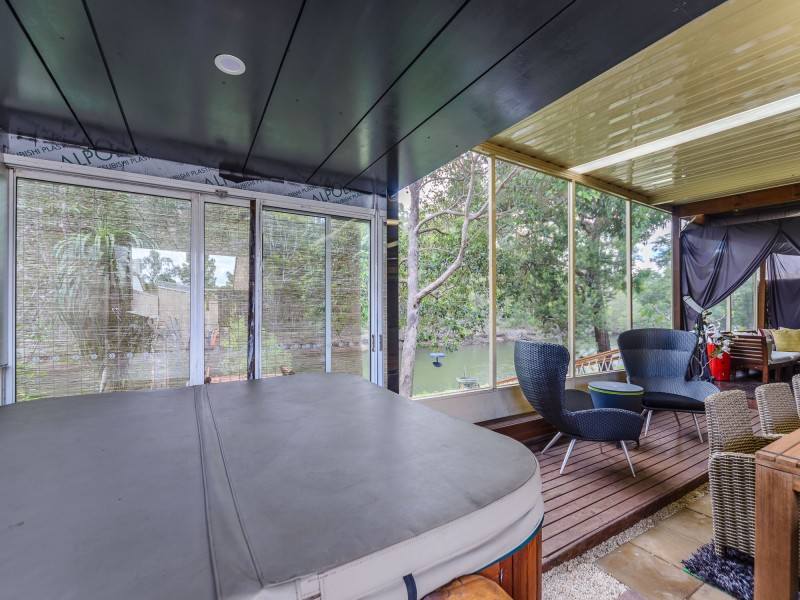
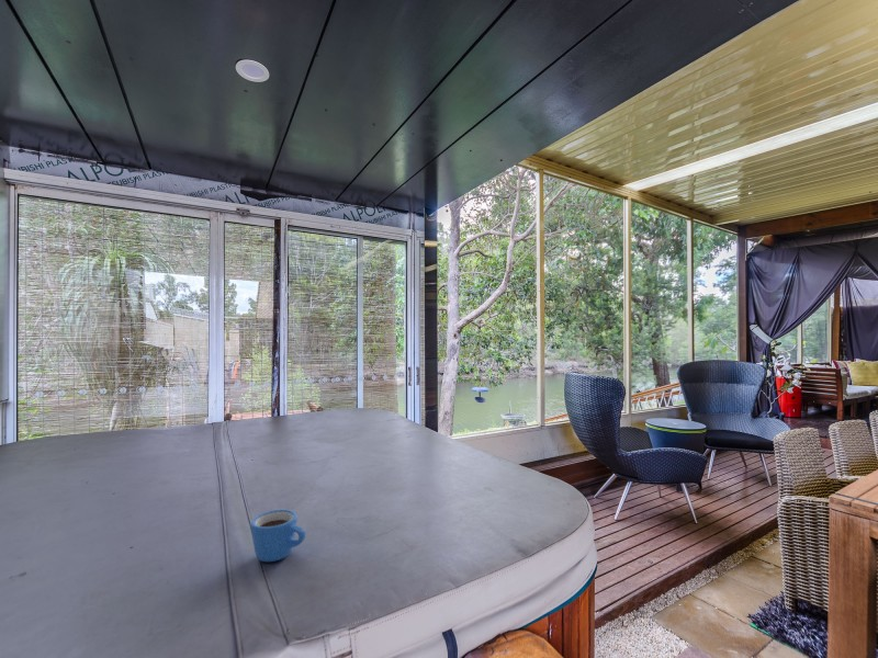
+ mug (280, 537)
